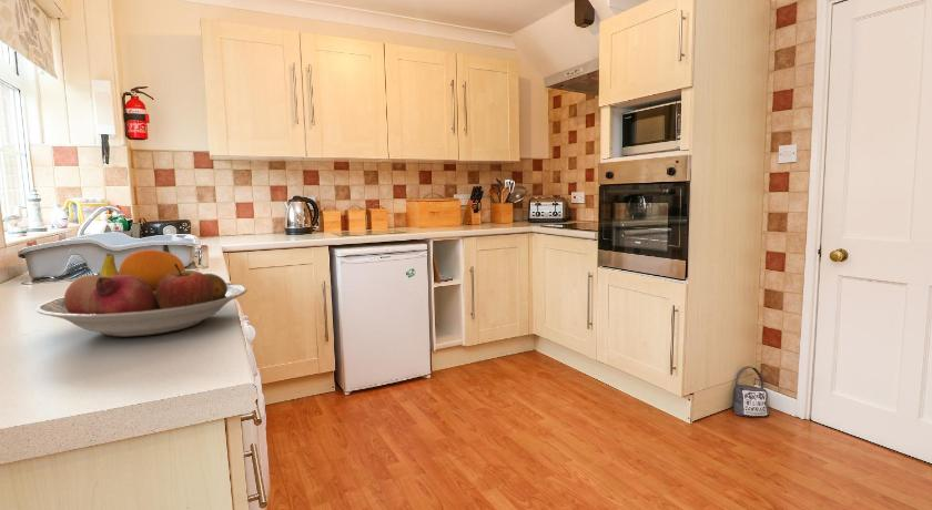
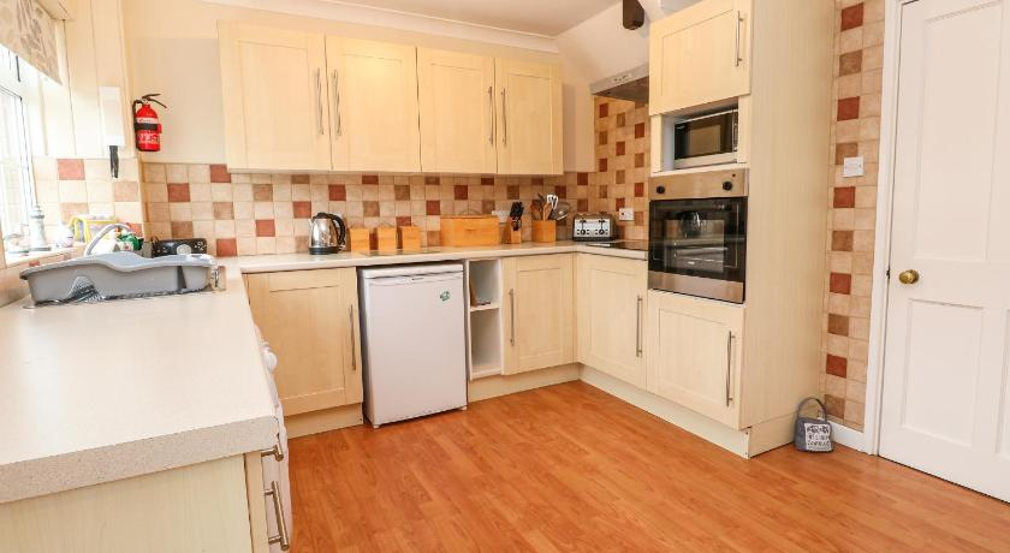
- fruit bowl (150, 288)
